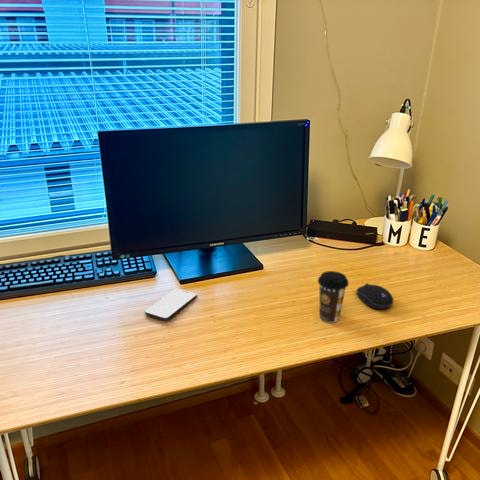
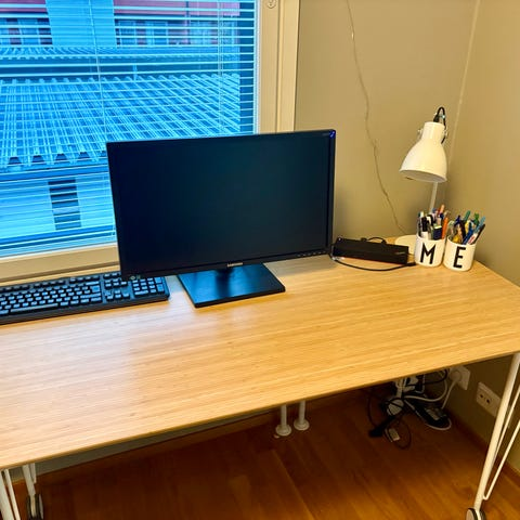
- smartphone (171, 303)
- coffee cup (331, 297)
- computer mouse (374, 293)
